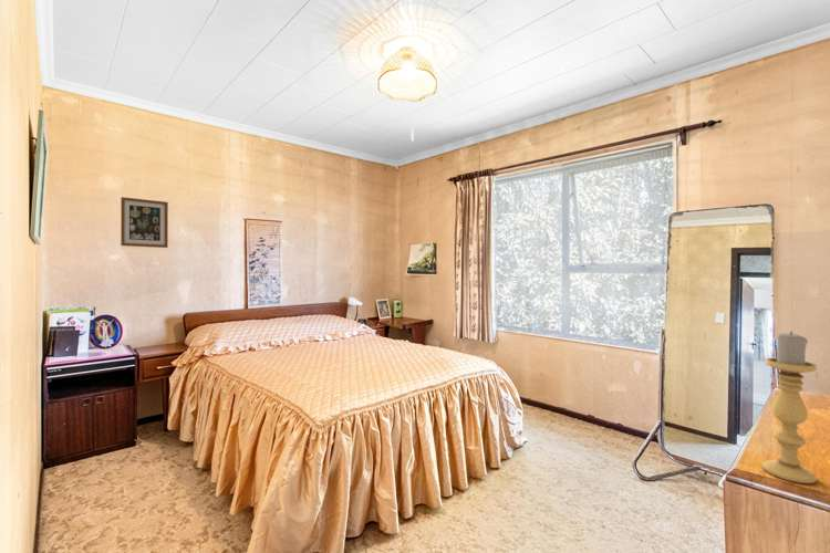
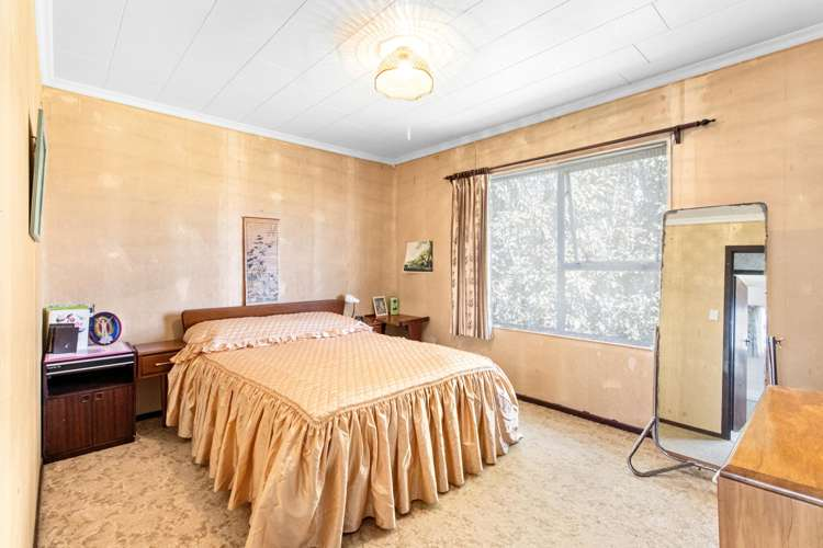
- candle holder (789, 401)
- wall art (145, 222)
